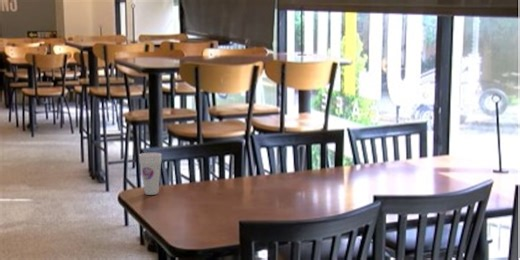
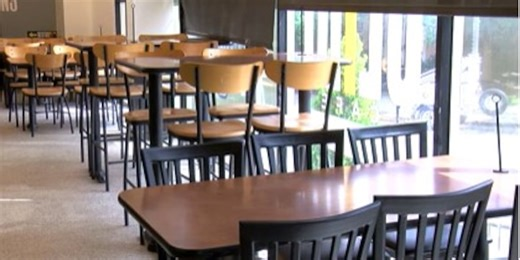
- cup (150, 174)
